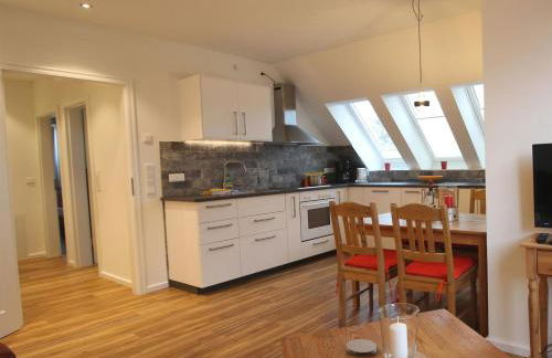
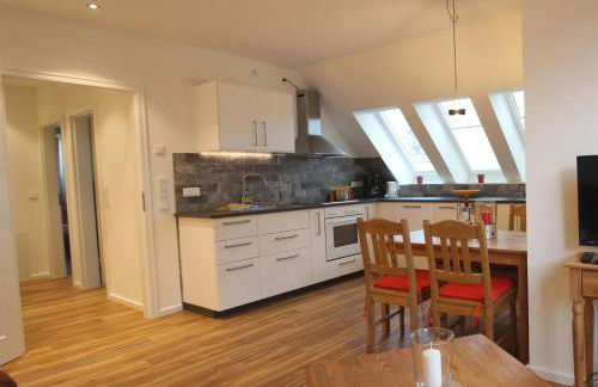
- coaster (361, 347)
